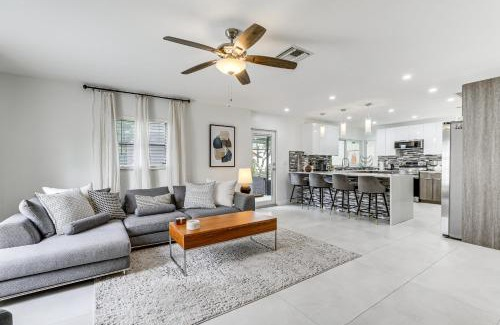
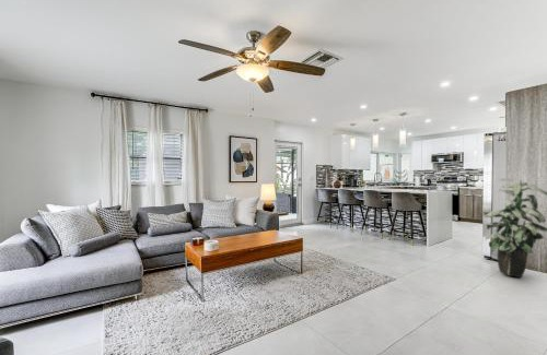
+ indoor plant (512, 226)
